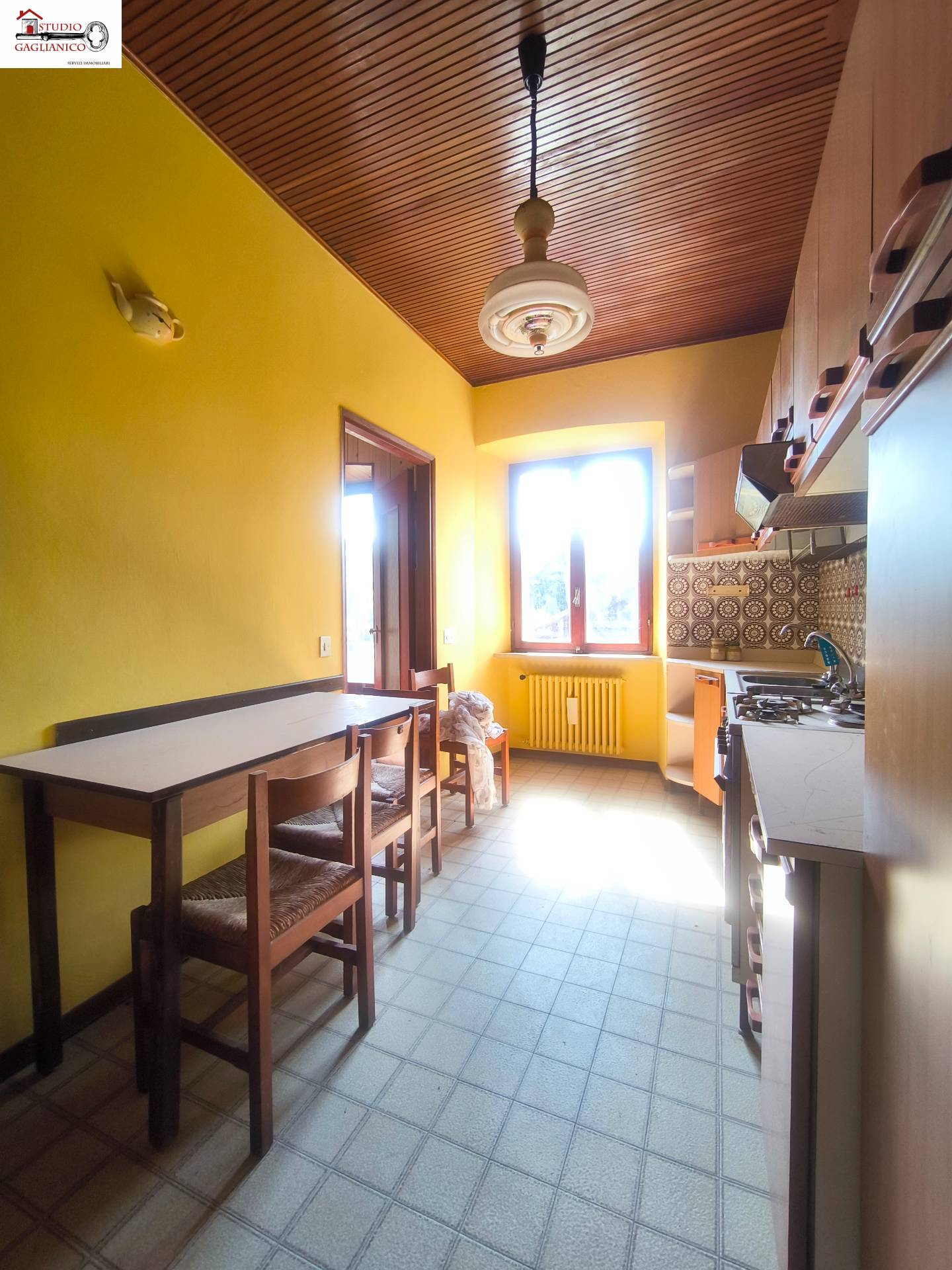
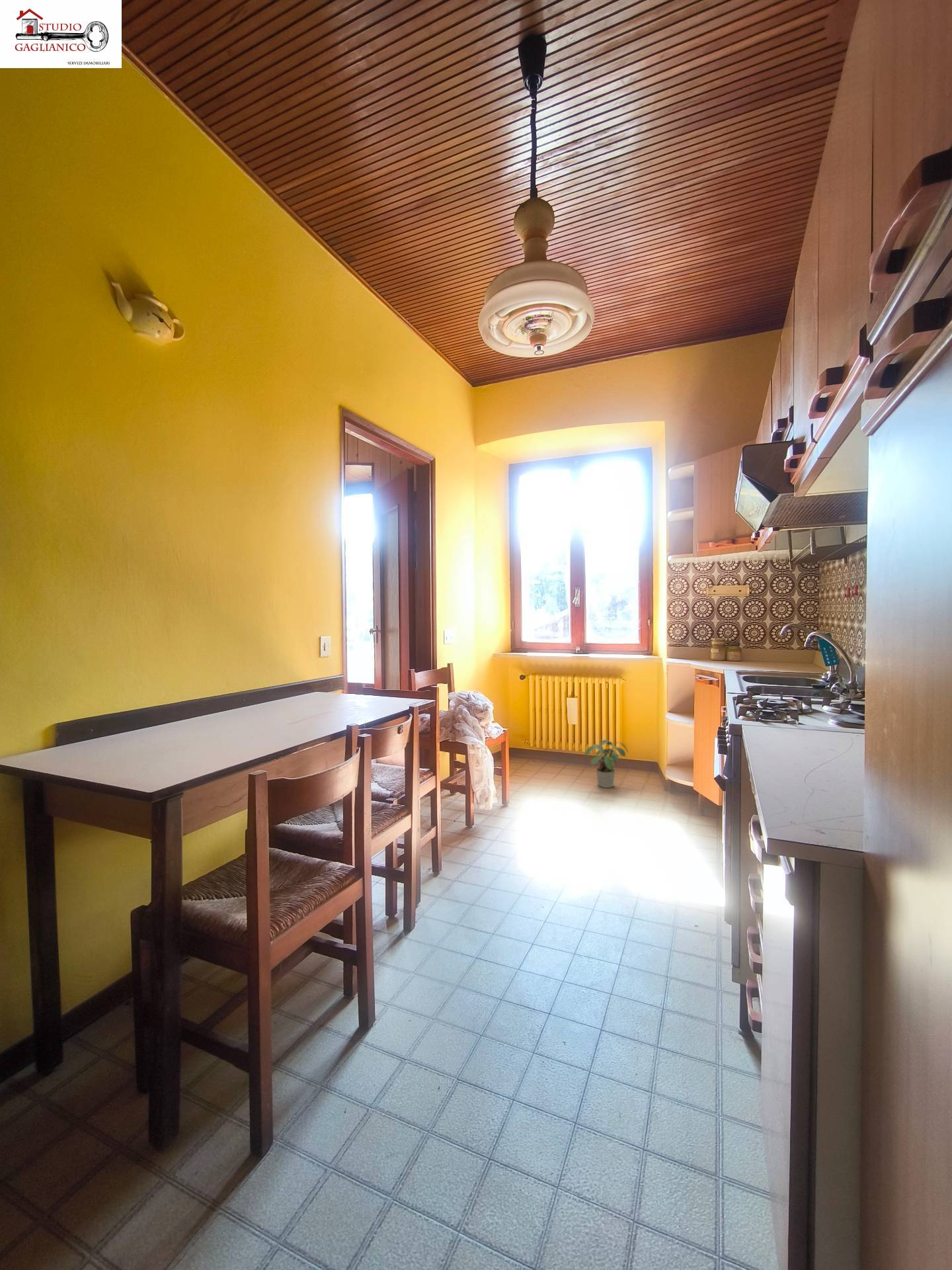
+ potted plant (605, 764)
